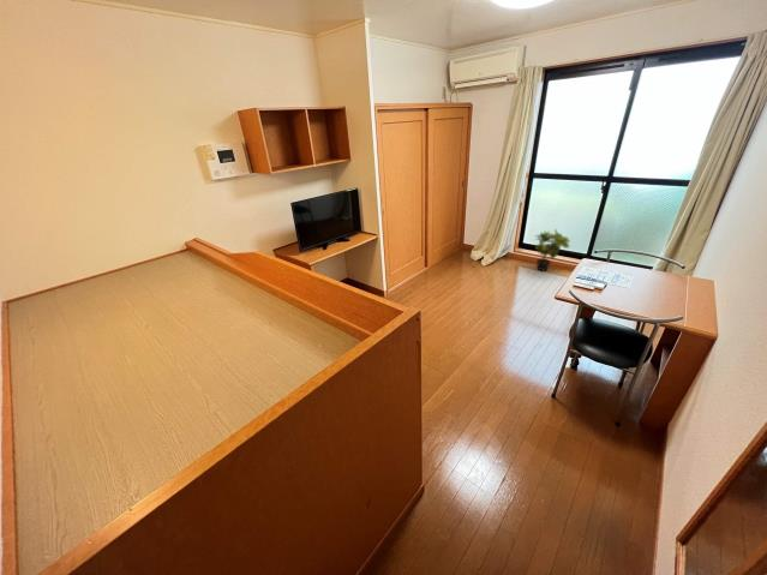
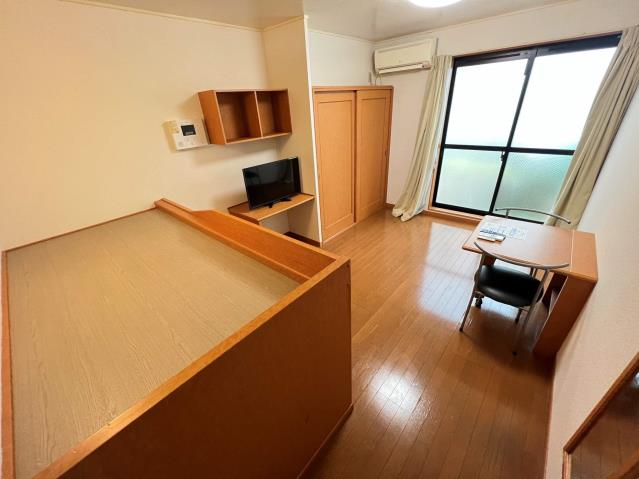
- potted plant (549, 250)
